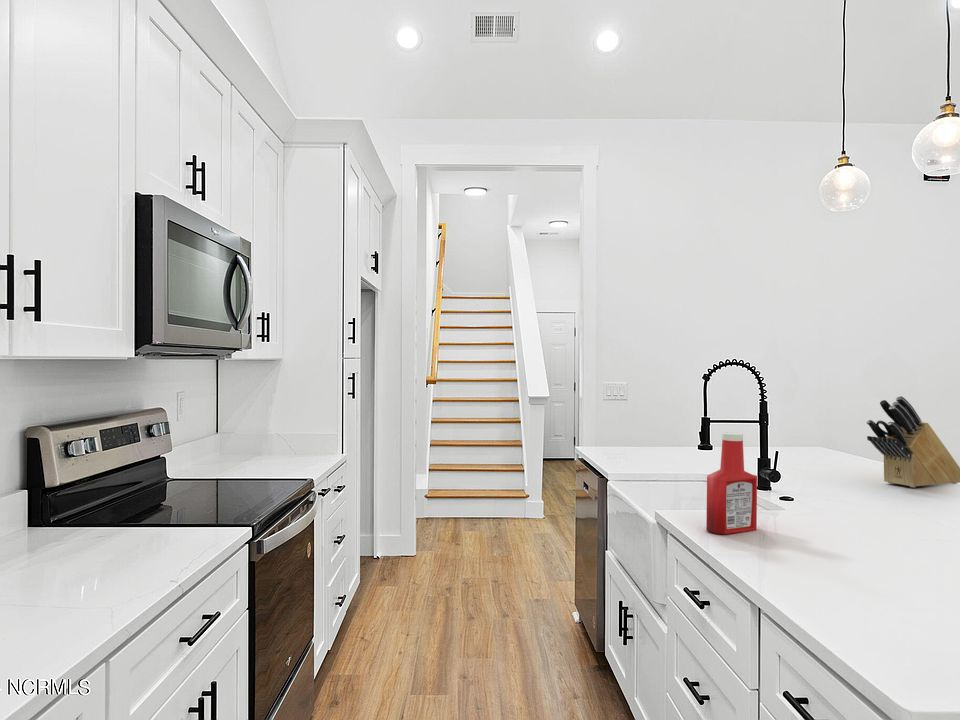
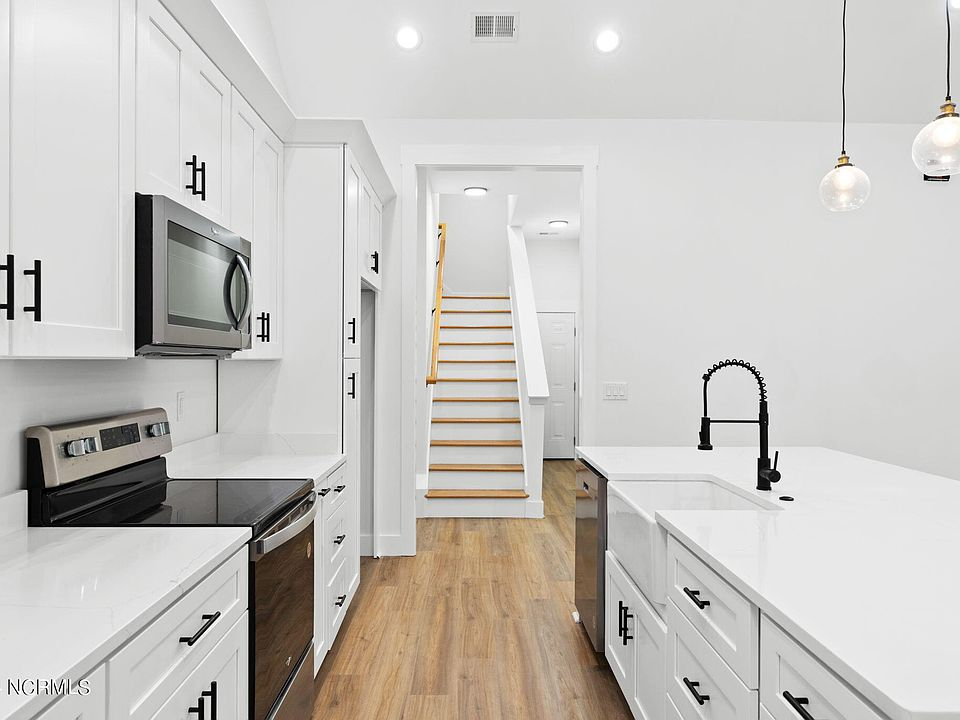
- soap bottle (732, 481)
- knife block (915, 439)
